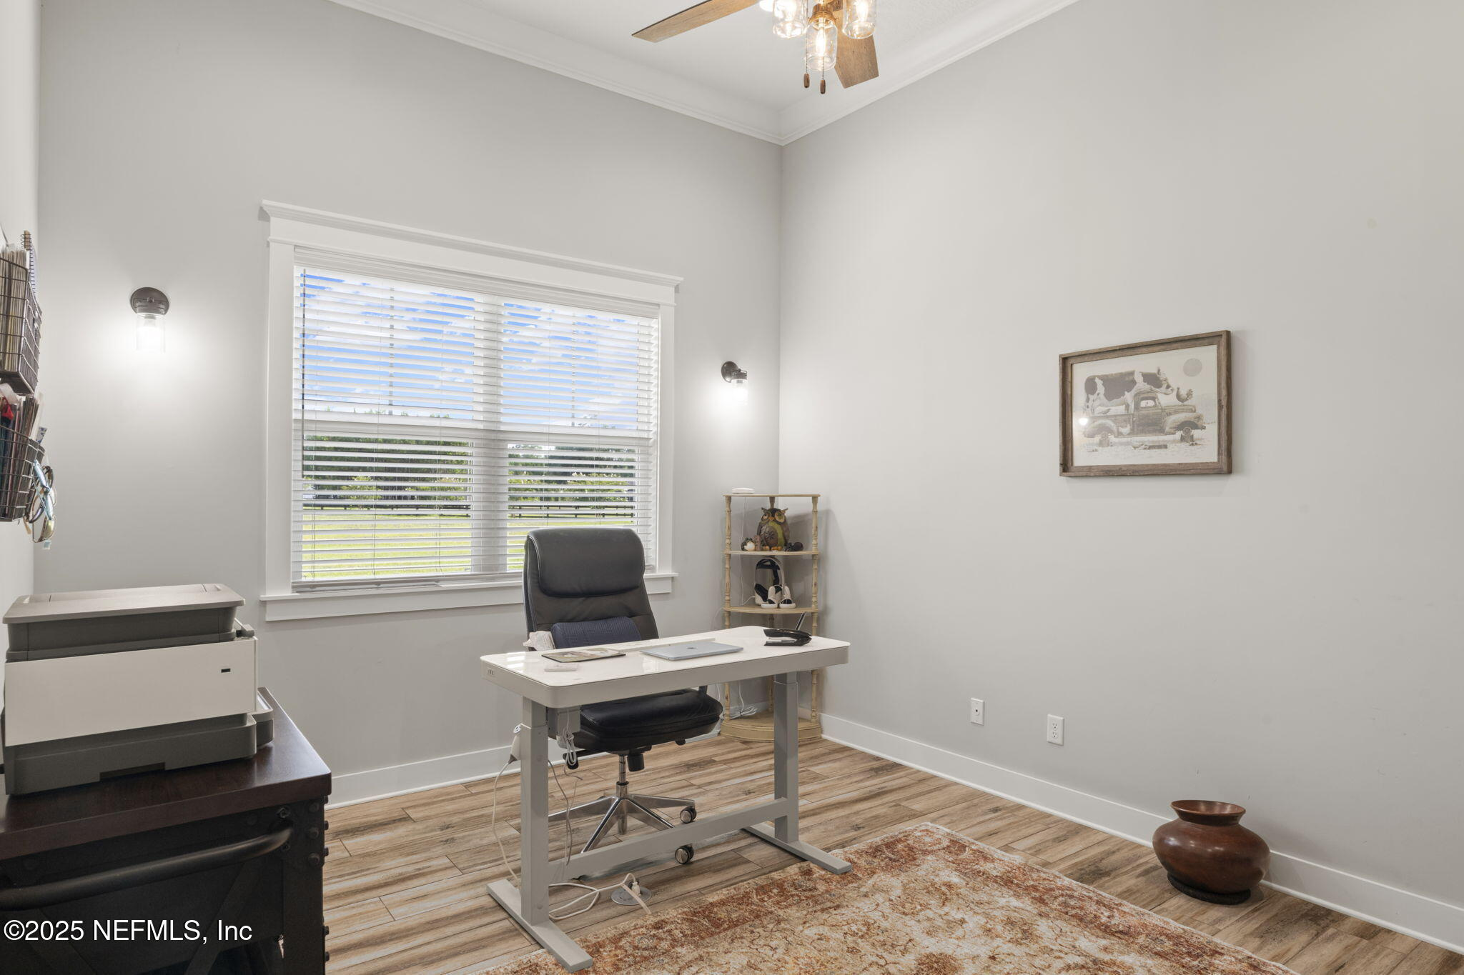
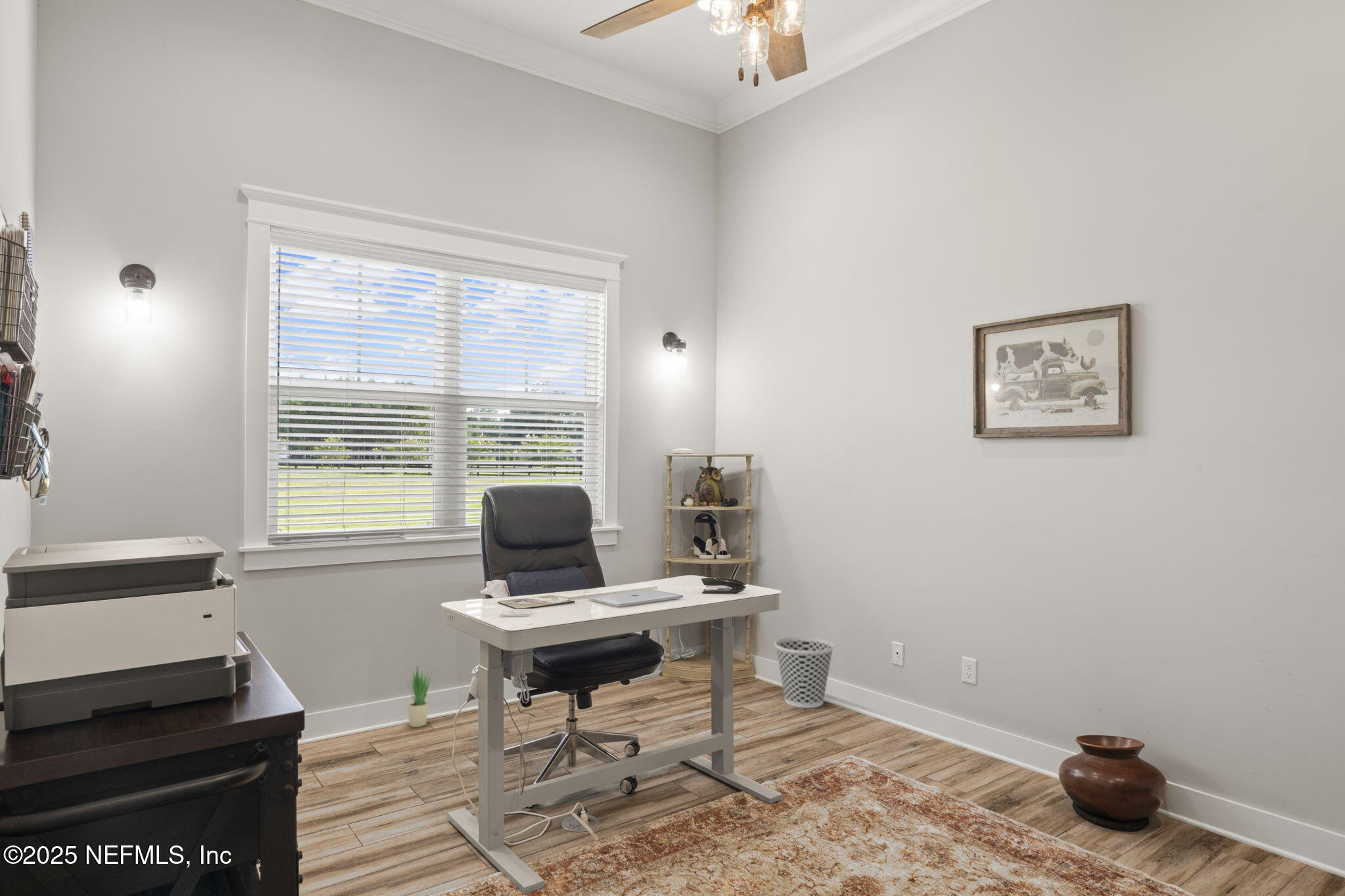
+ potted plant (420, 694)
+ wastebasket (804, 672)
